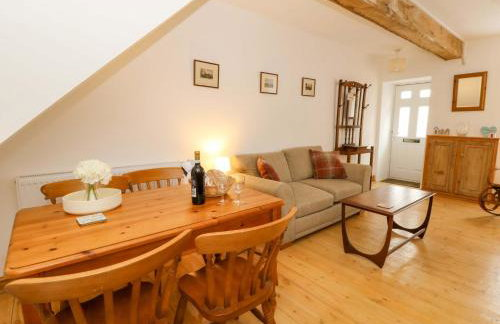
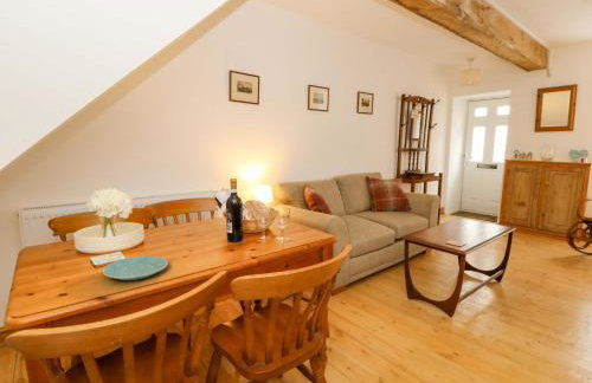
+ plate (136, 268)
